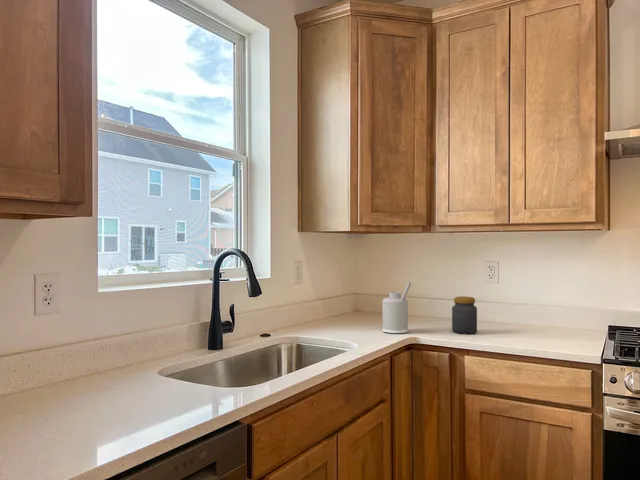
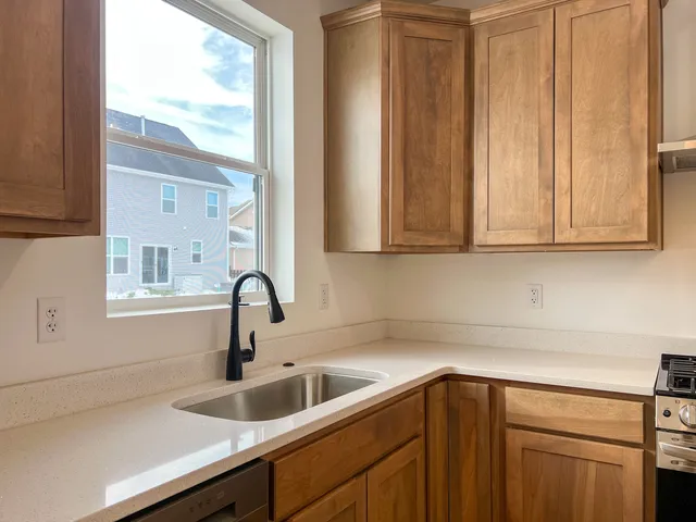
- jar (464, 314)
- soap dispenser (398, 306)
